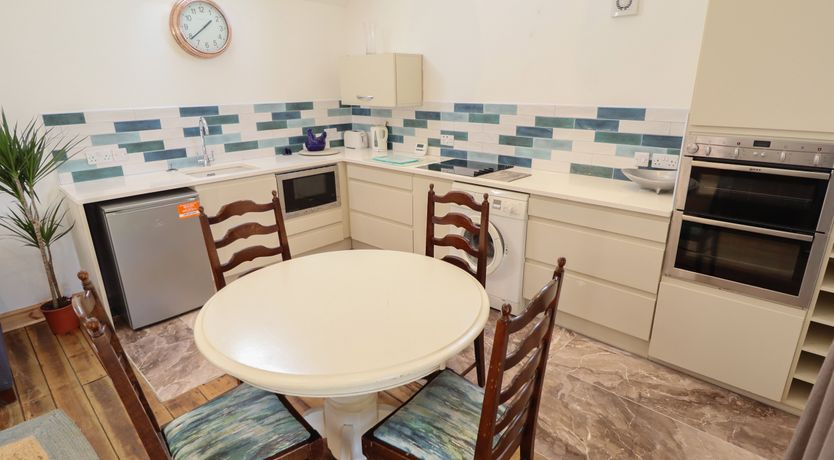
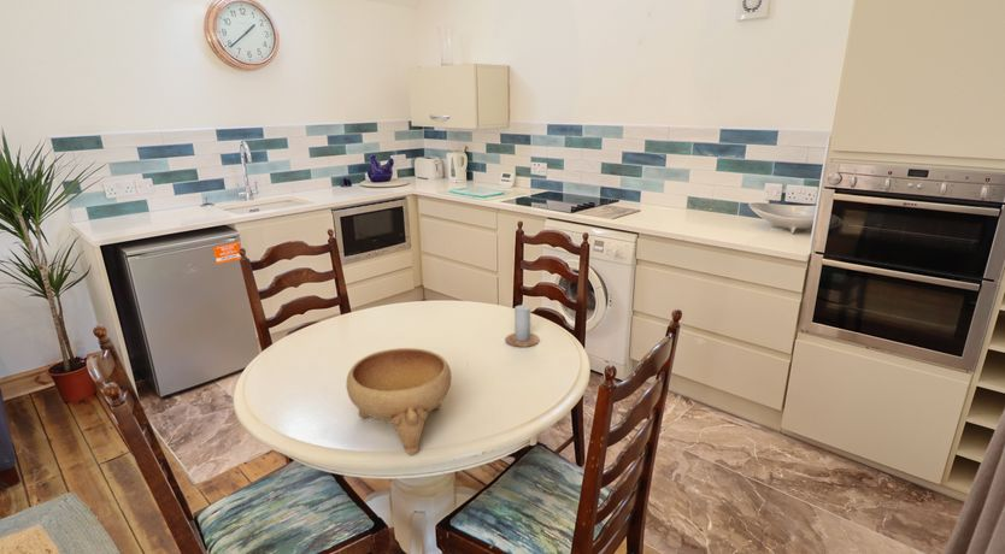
+ candle (522, 317)
+ bowl (398, 395)
